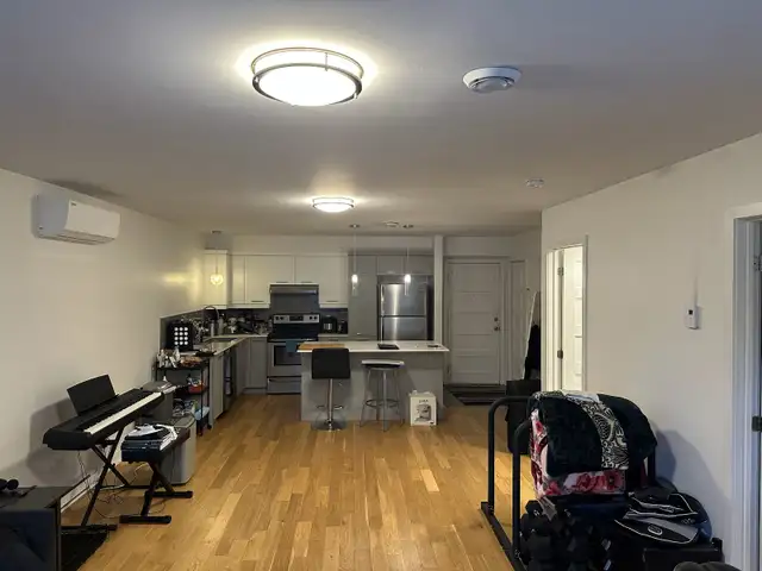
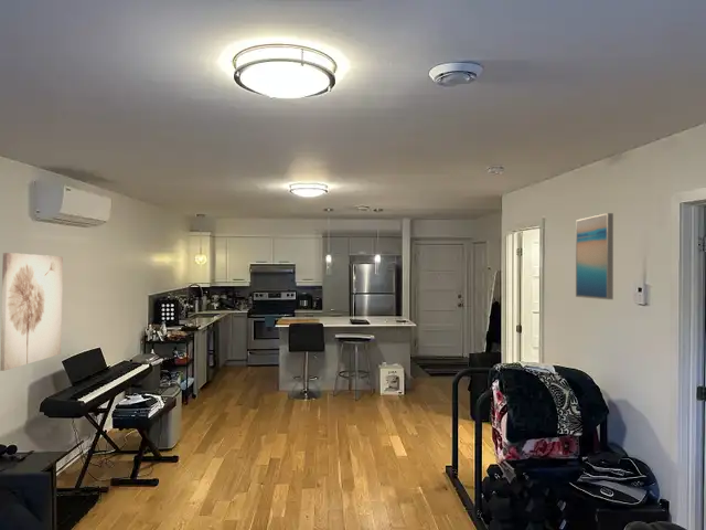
+ wall art (34, 308)
+ wall art (592, 257)
